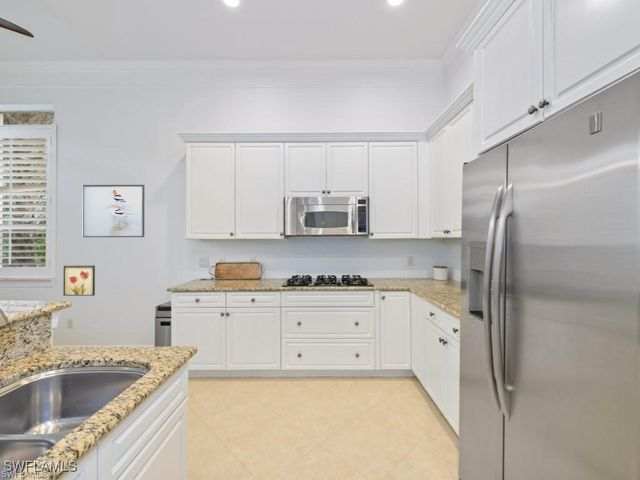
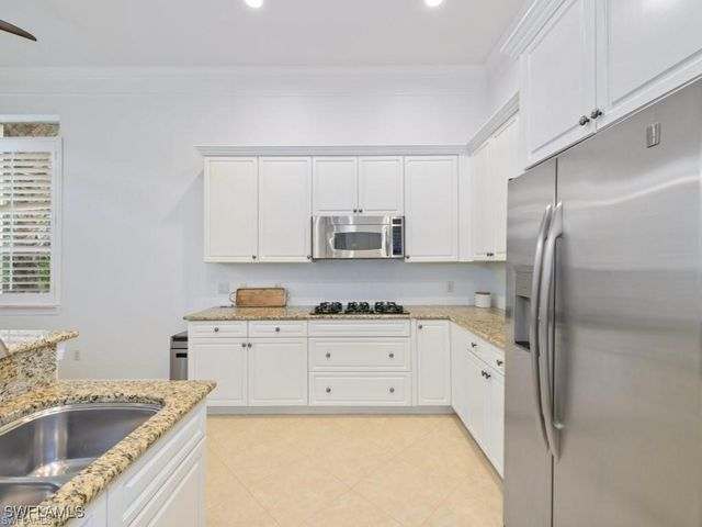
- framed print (113, 211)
- wall art (79, 280)
